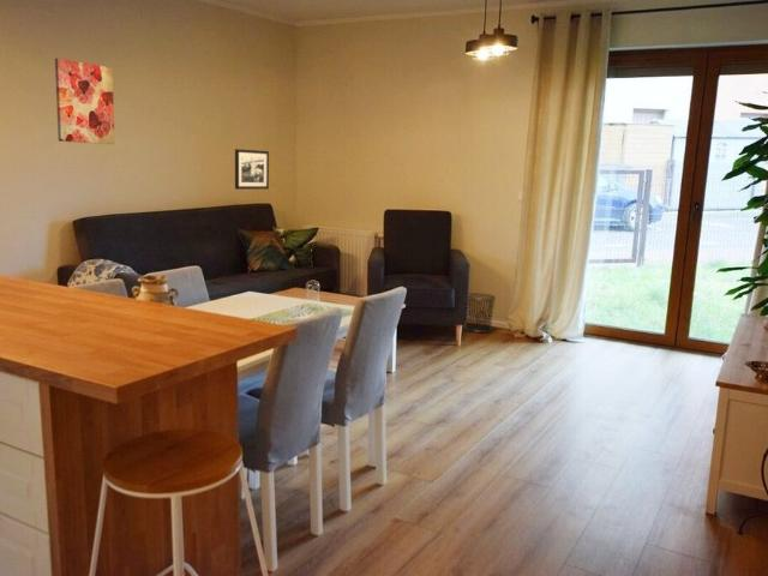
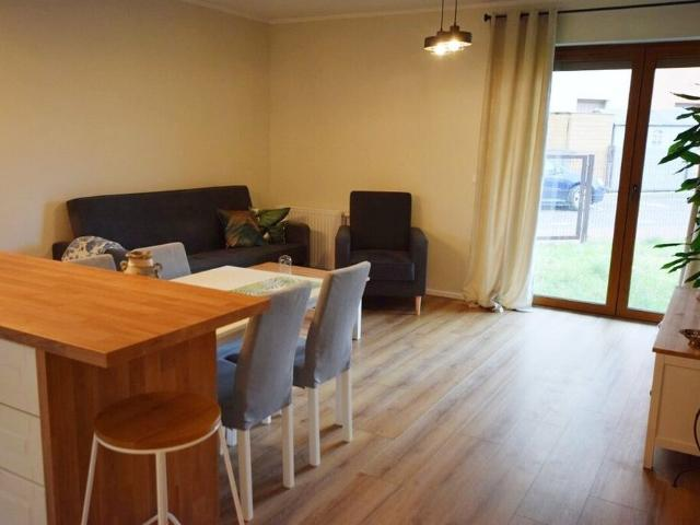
- picture frame (252, 169)
- wall art (85, 103)
- waste bin (479, 312)
